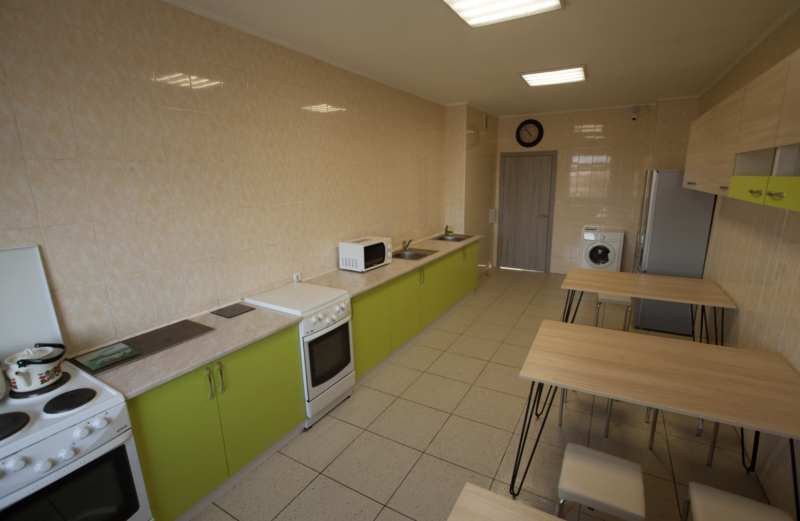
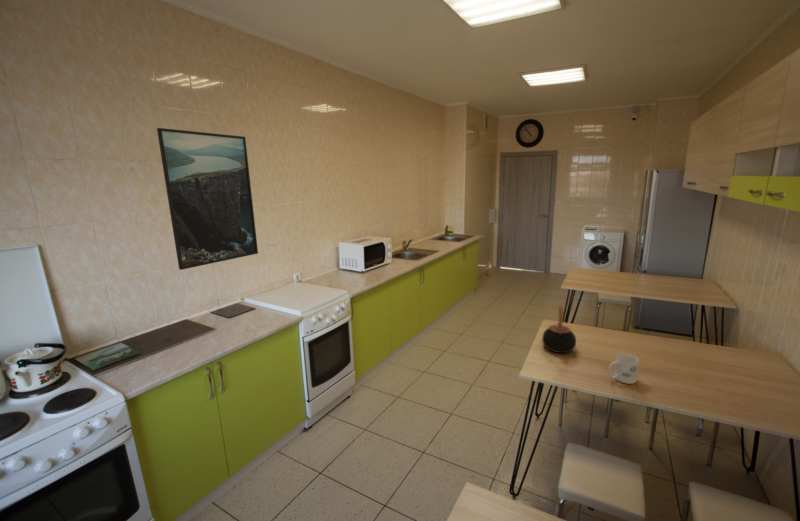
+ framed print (214, 199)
+ mug (622, 368)
+ teapot (559, 328)
